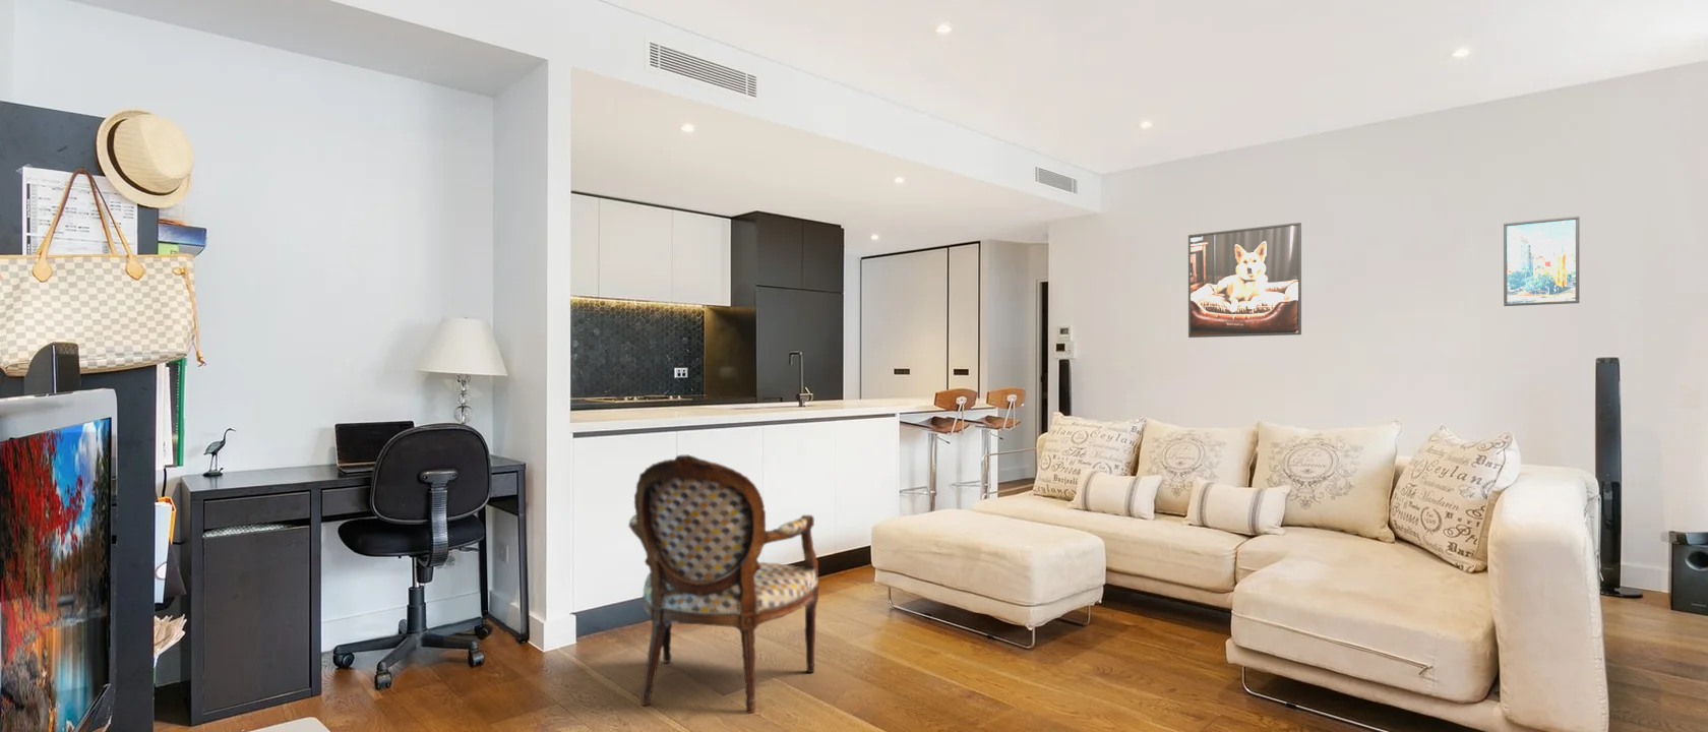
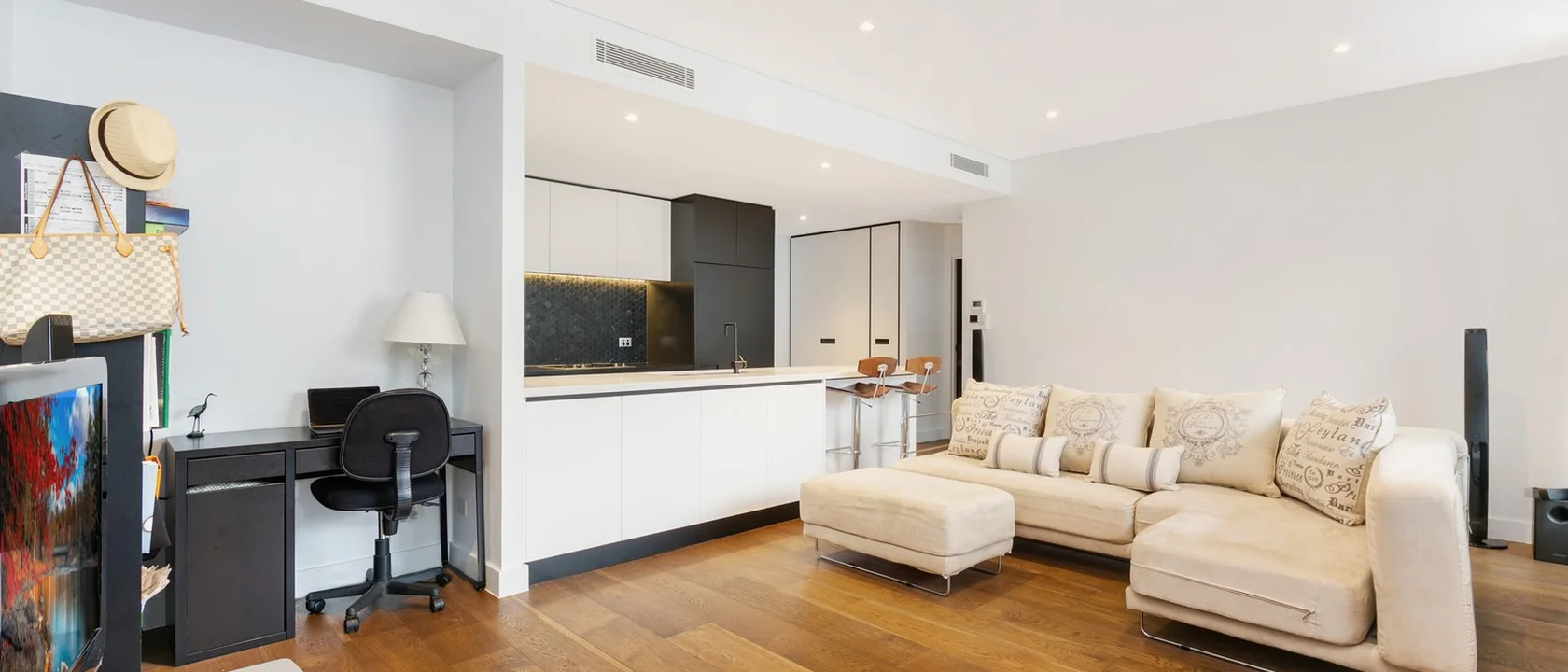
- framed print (1242, 282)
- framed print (1540, 263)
- armchair (723, 566)
